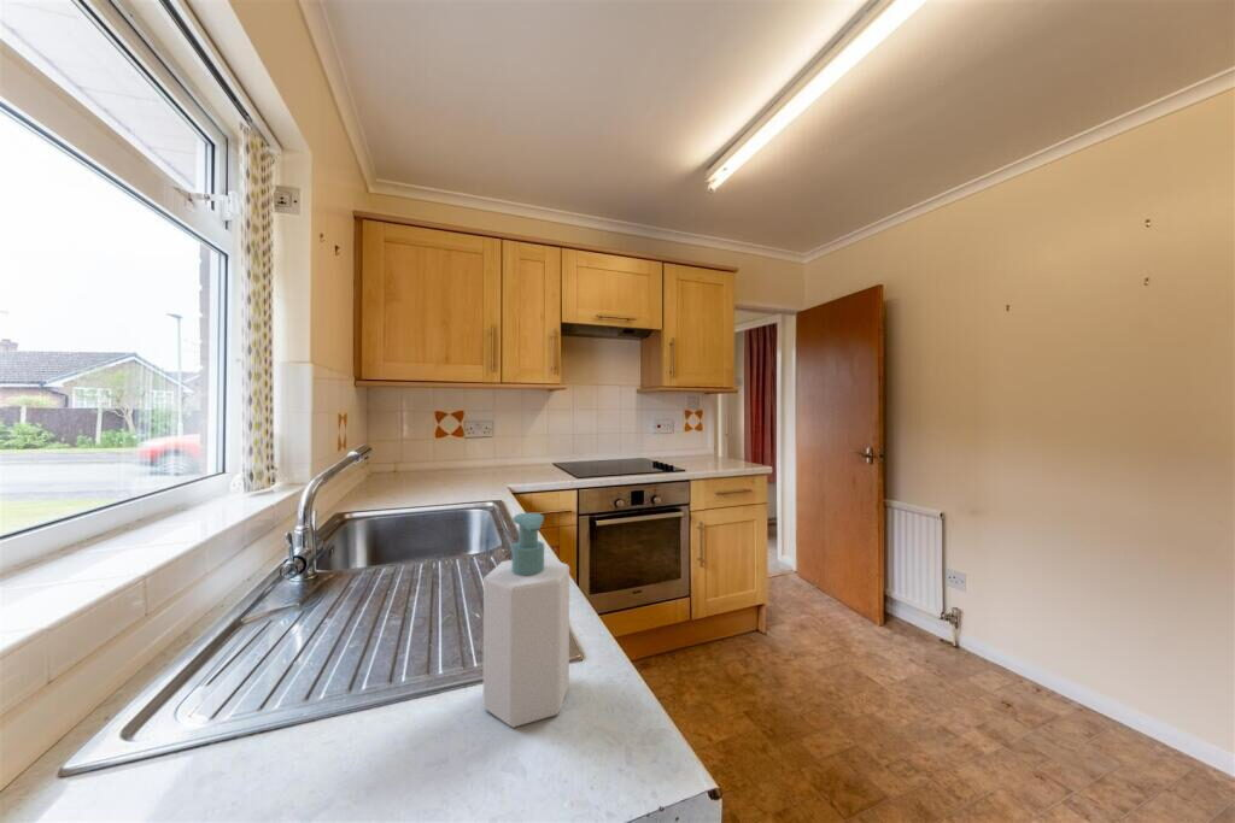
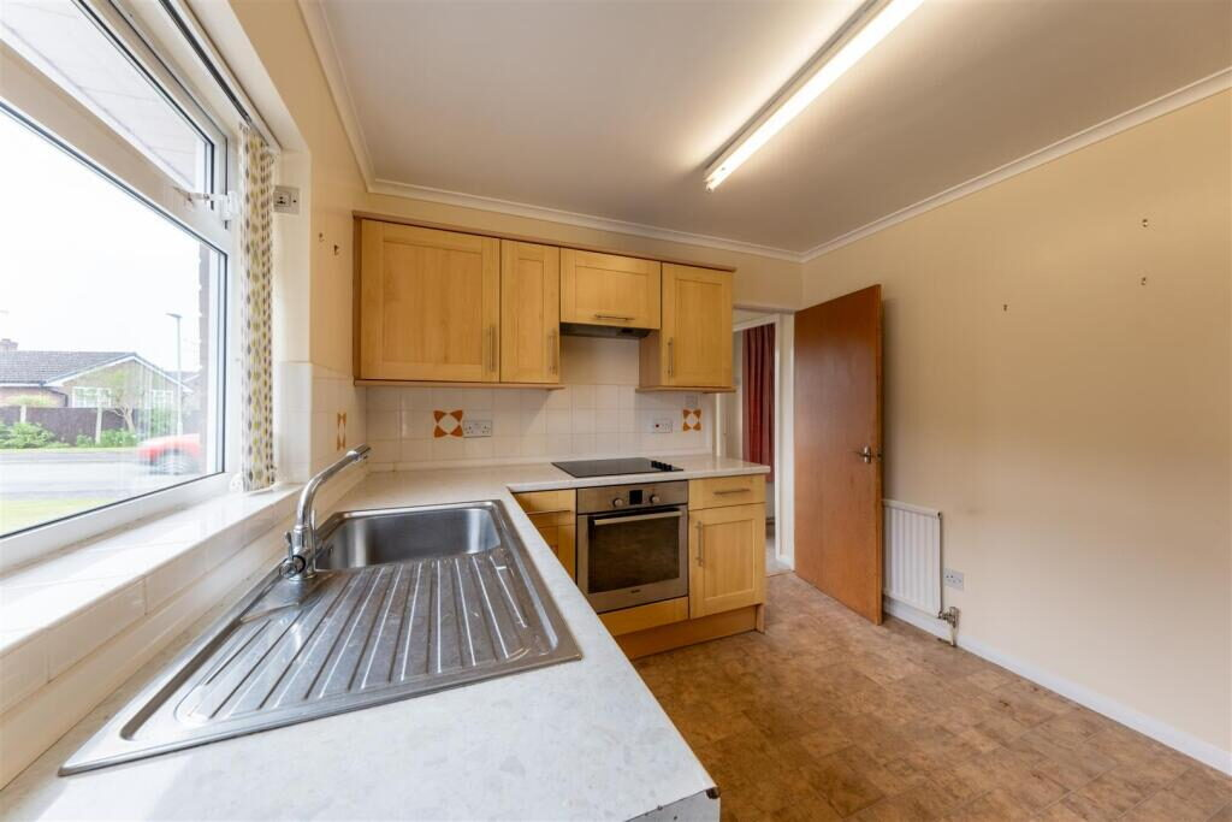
- soap bottle (527, 606)
